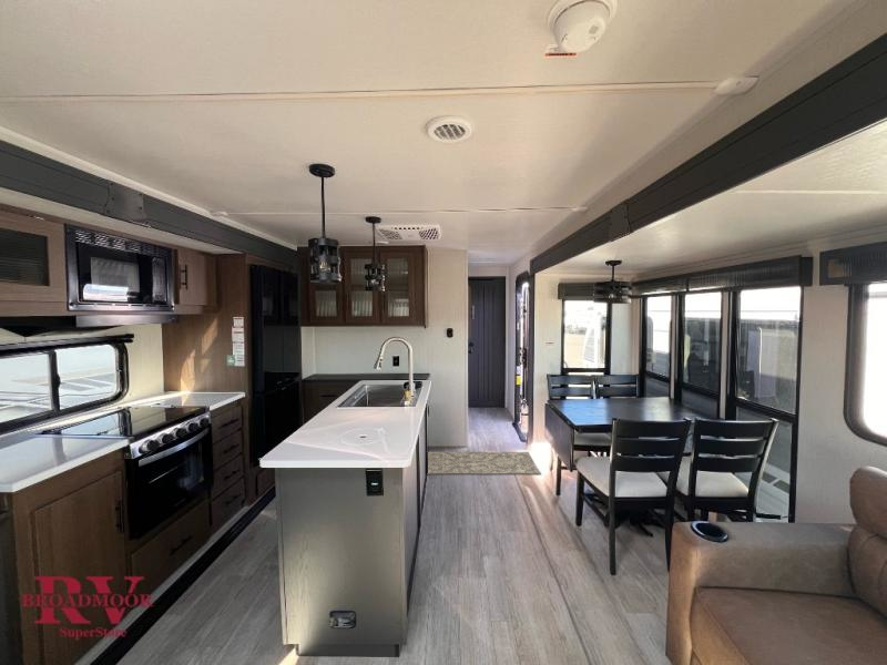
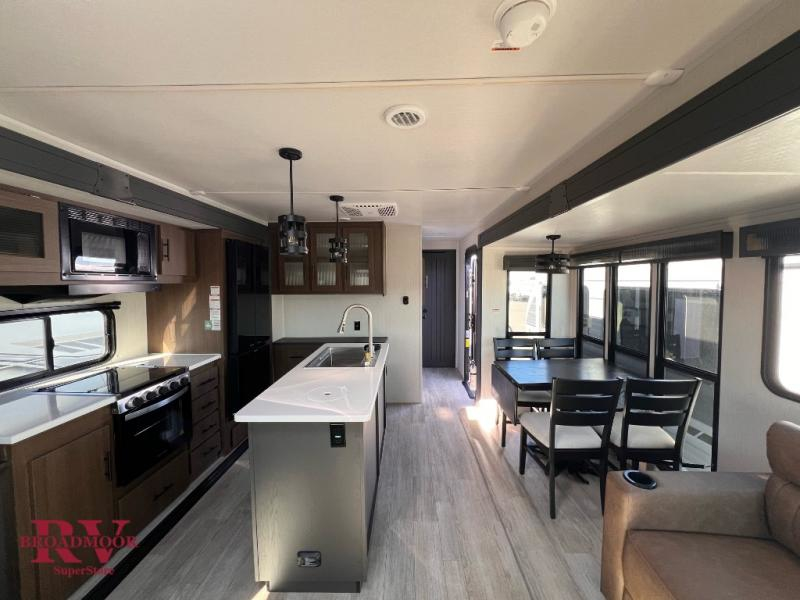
- rug (479, 461)
